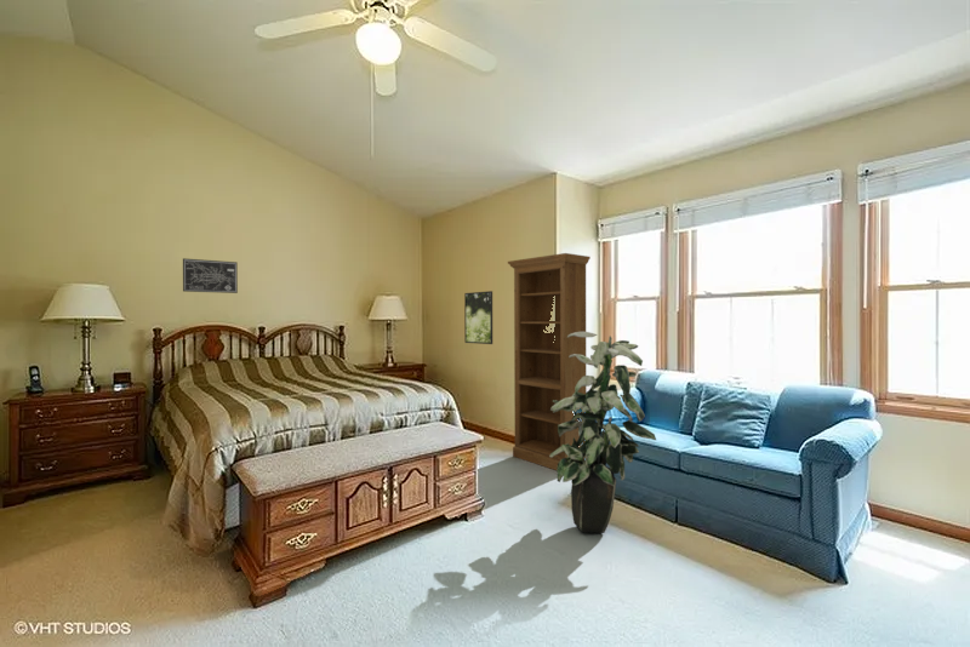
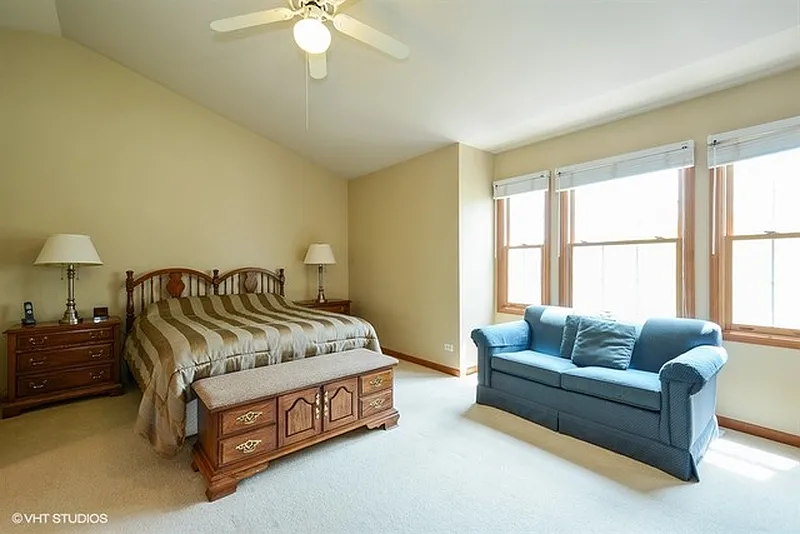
- bookshelf (547, 360)
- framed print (478, 317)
- indoor plant (594, 428)
- wall art (210, 276)
